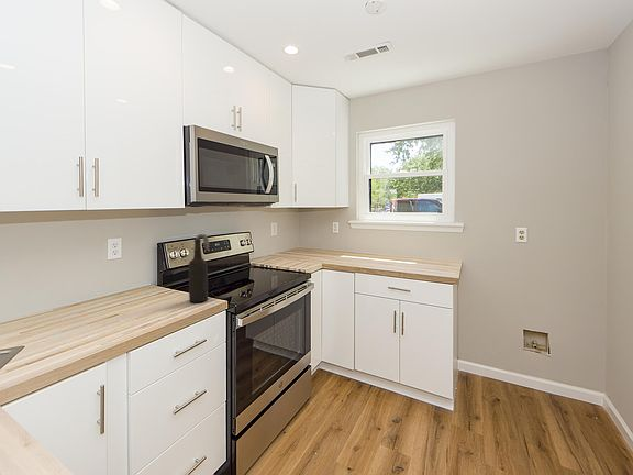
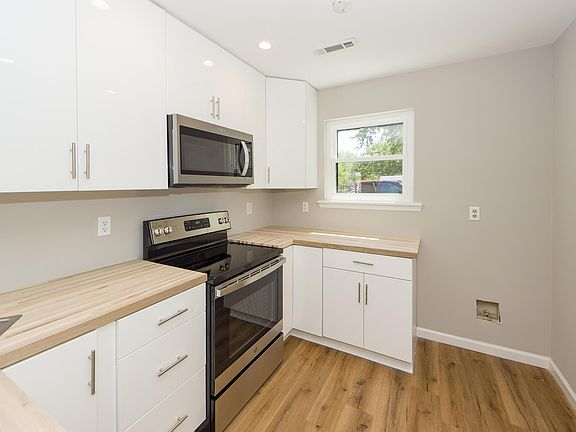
- bottle (199, 267)
